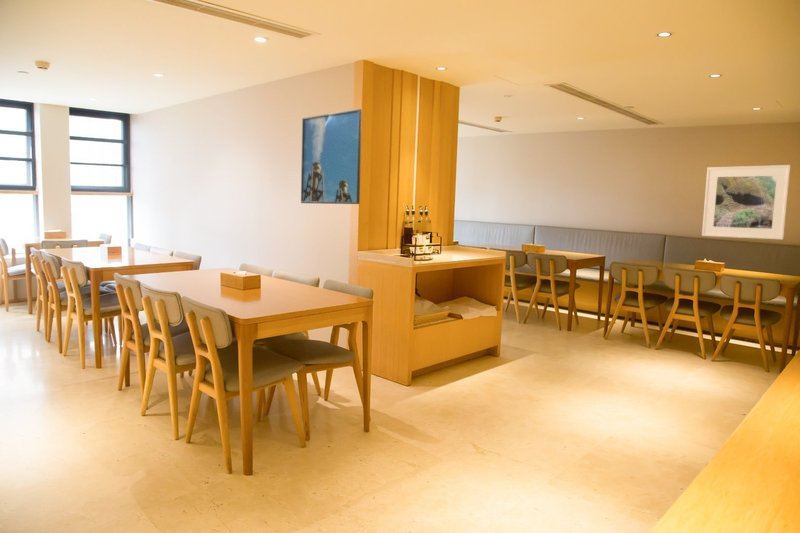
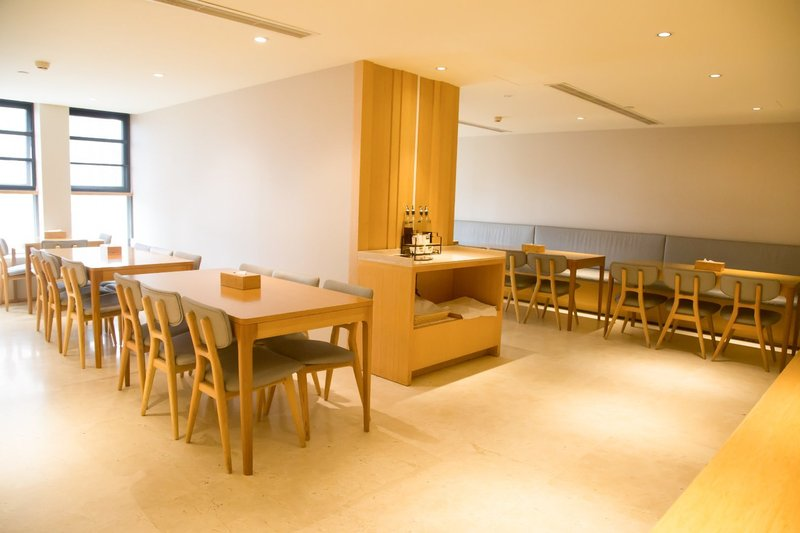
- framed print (329, 159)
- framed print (744, 202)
